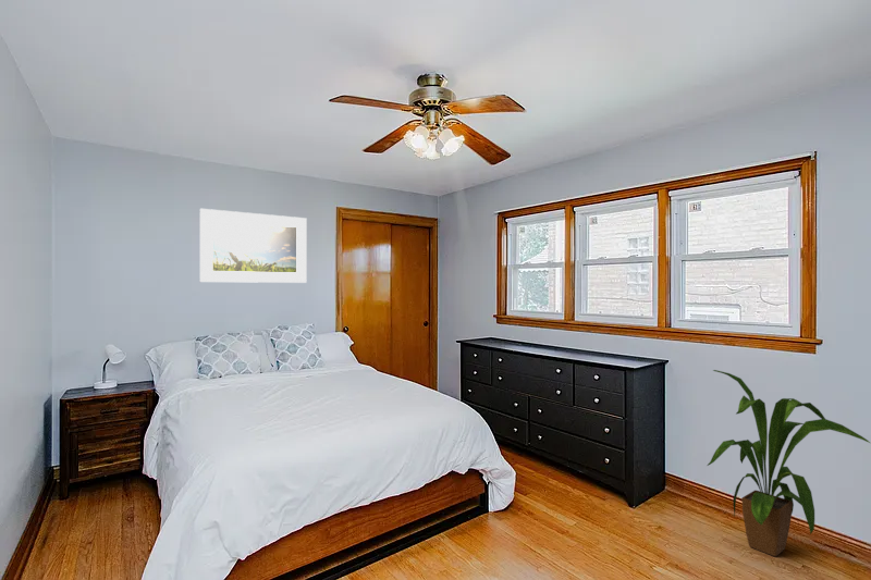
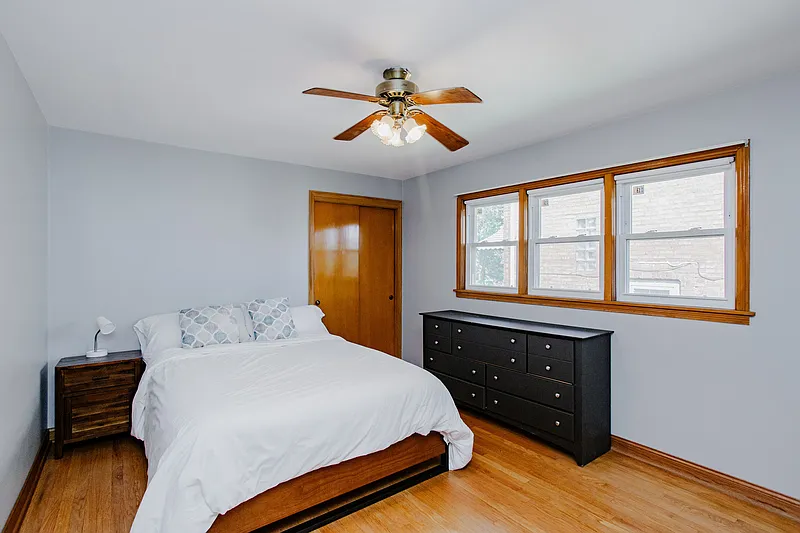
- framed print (256, 247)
- house plant (783, 466)
